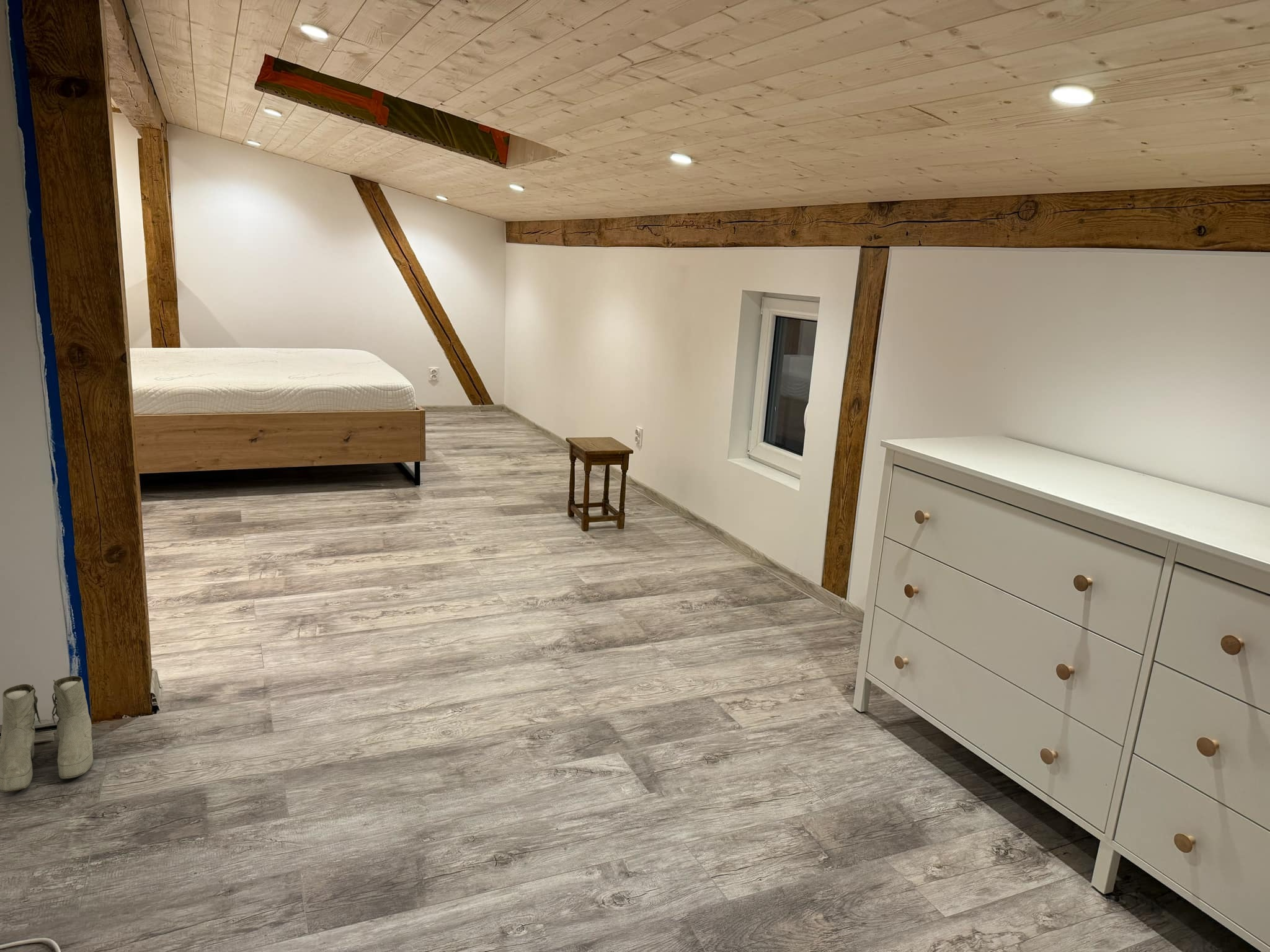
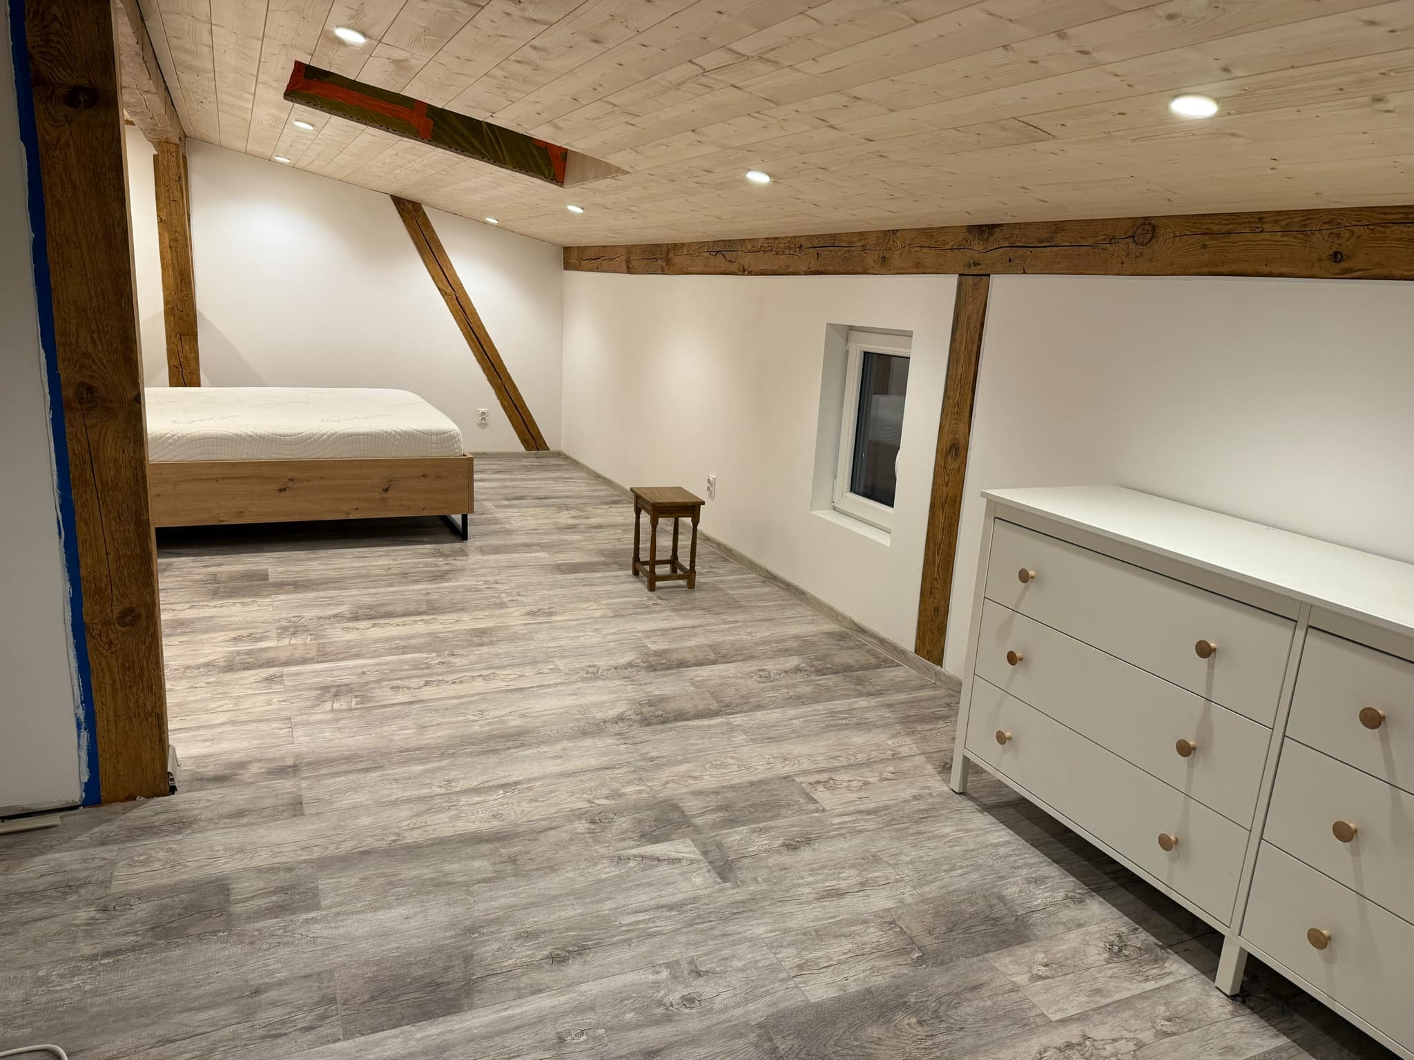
- boots (41, 723)
